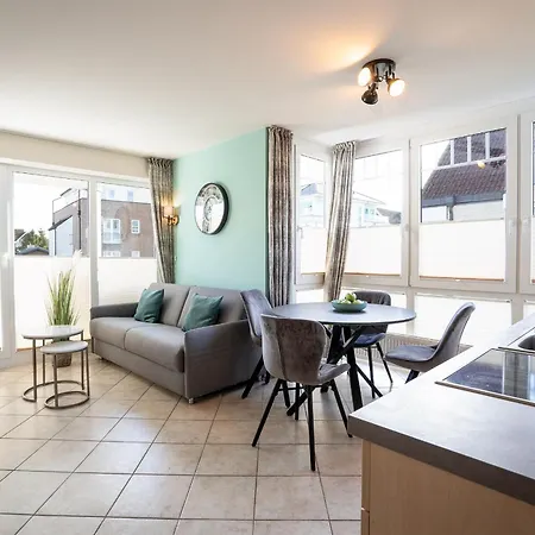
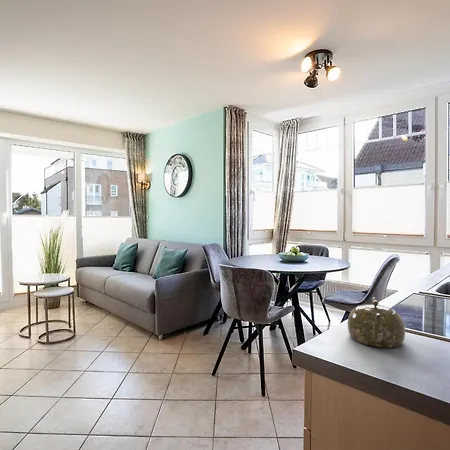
+ teapot (375, 320)
